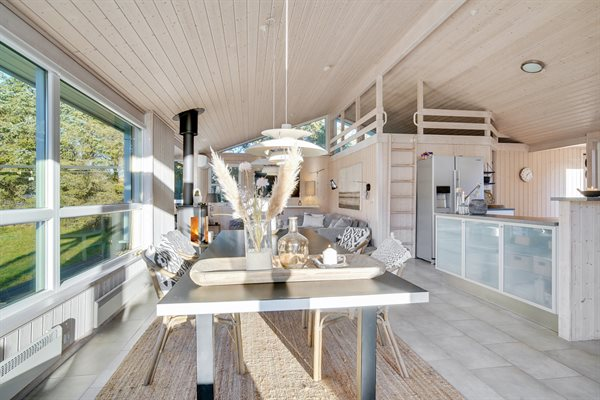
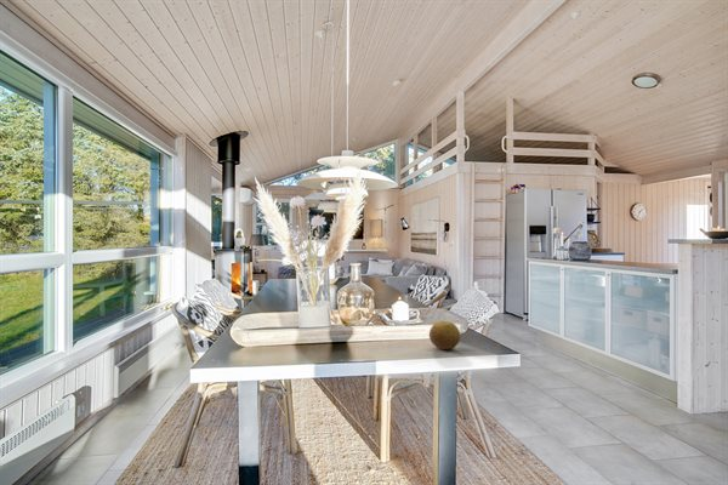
+ fruit (444, 335)
